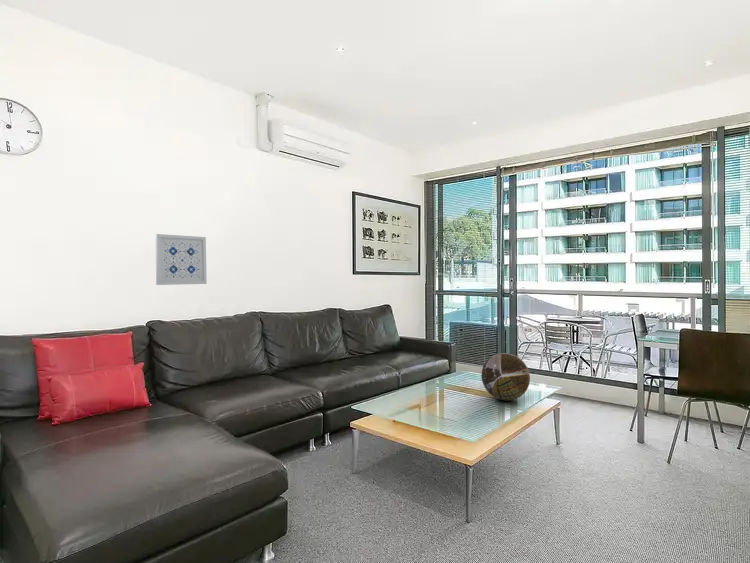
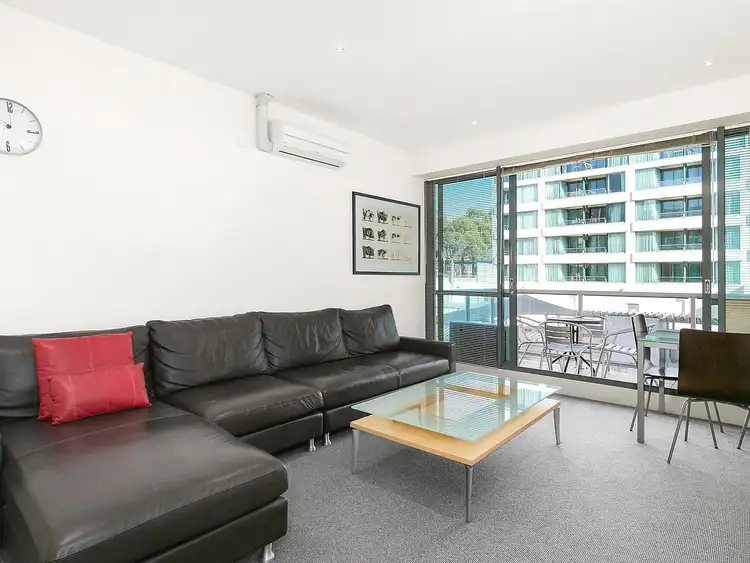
- wall art (182, 260)
- decorative orb (505, 376)
